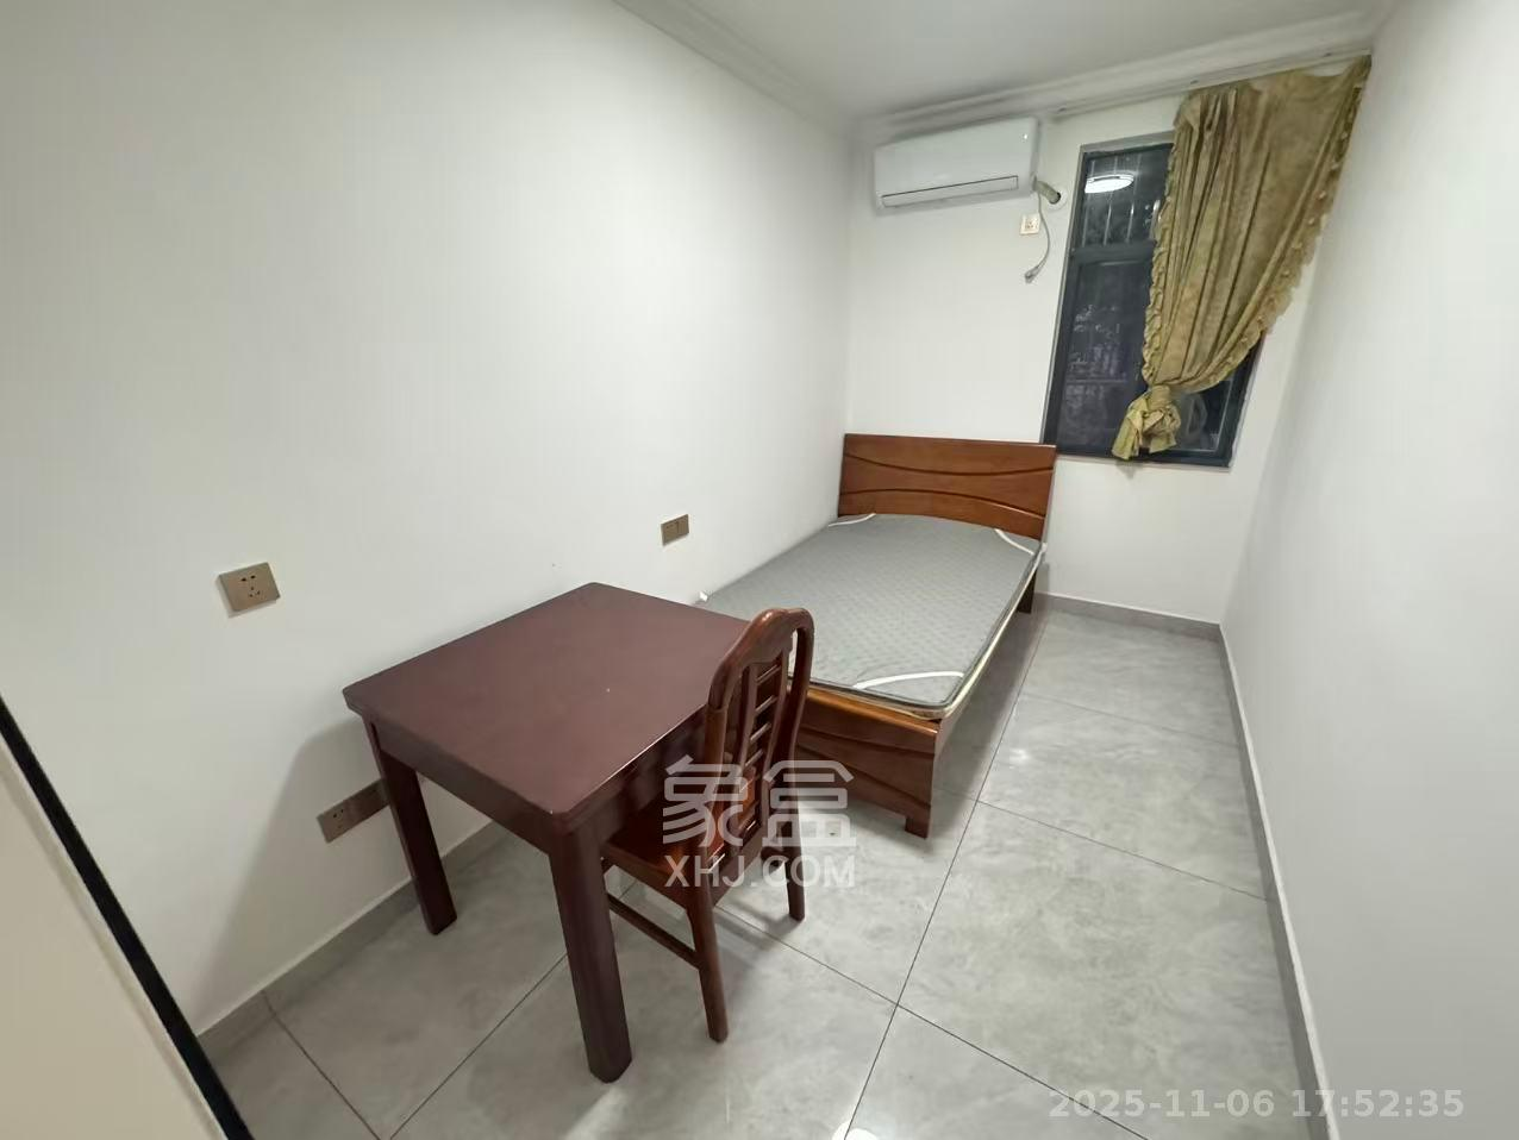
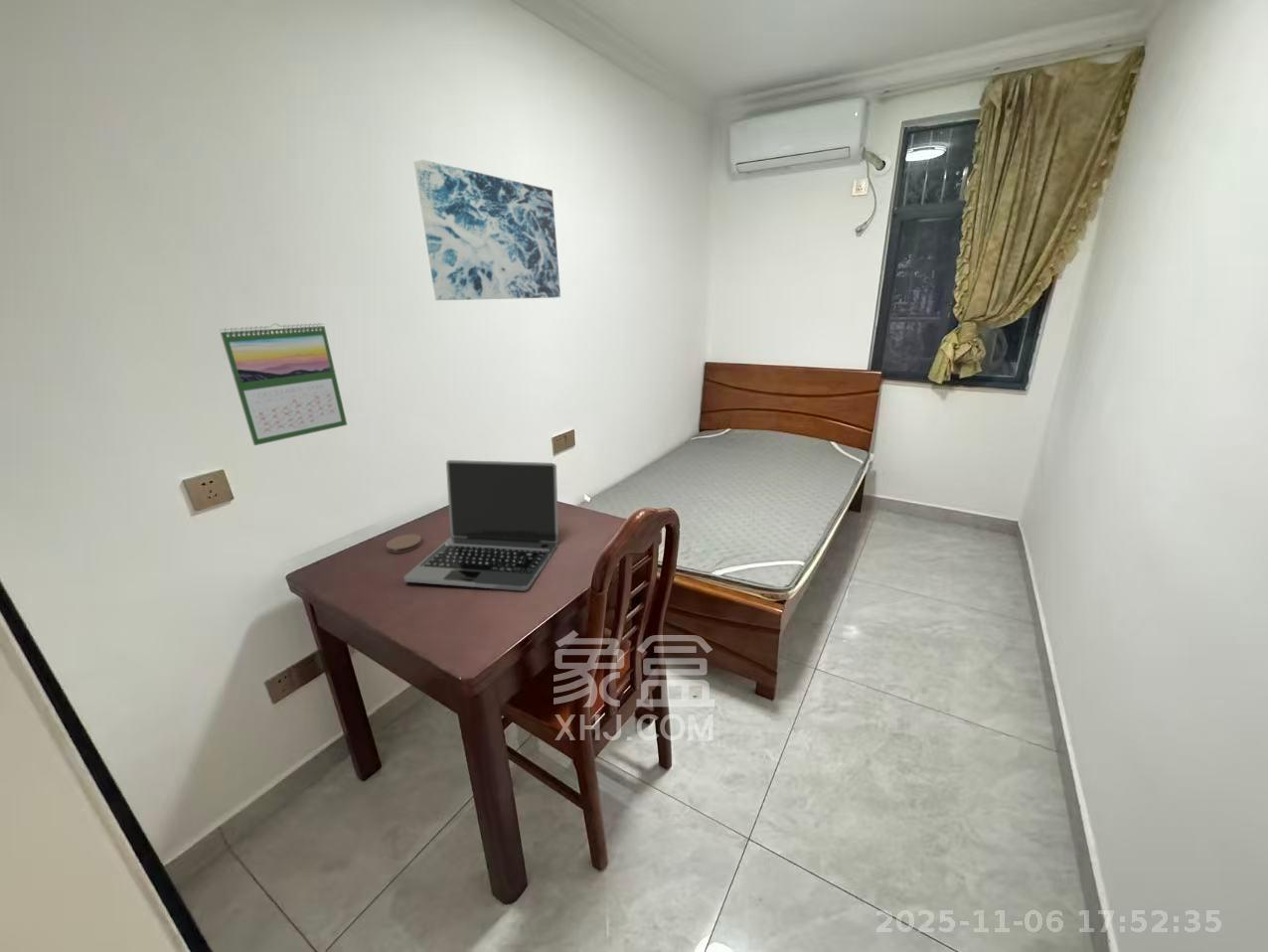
+ coaster (403, 543)
+ wall art (498, 239)
+ laptop (483, 520)
+ calendar (289, 381)
